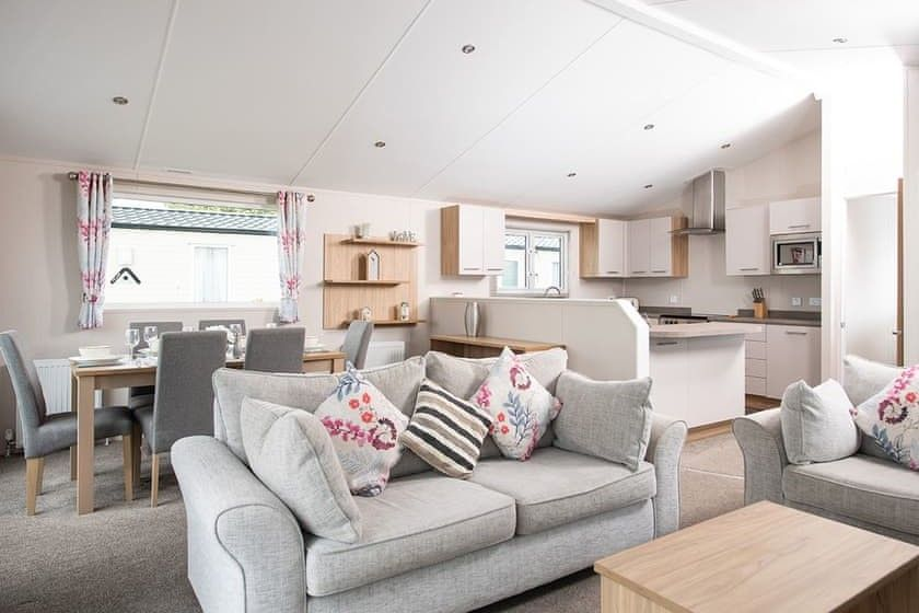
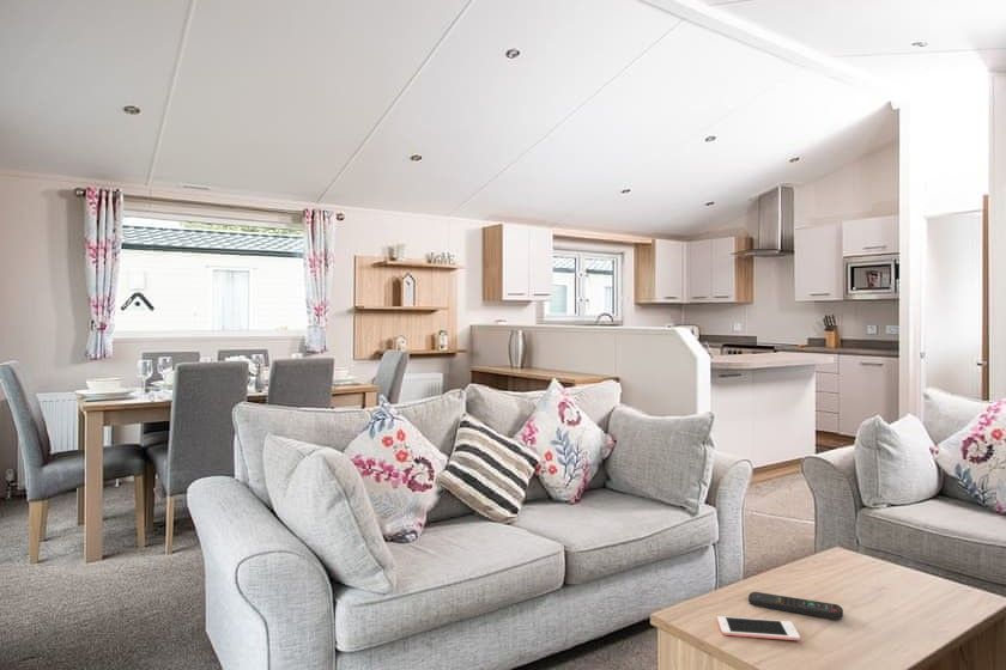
+ remote control (794, 604)
+ cell phone (757, 628)
